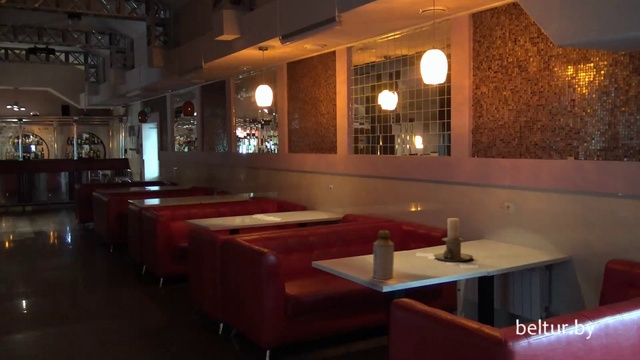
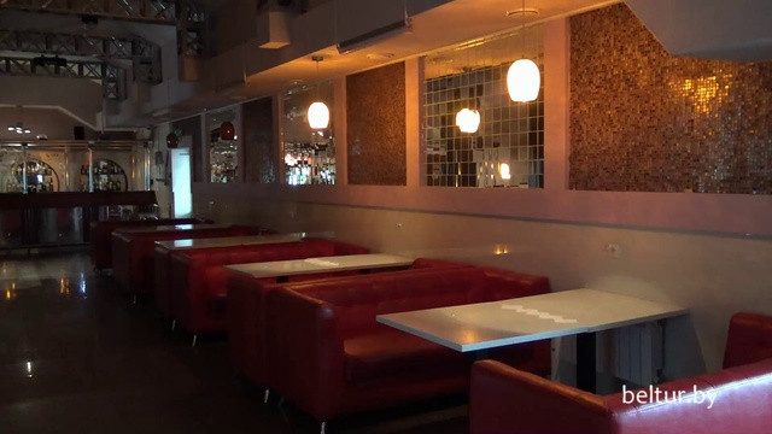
- candle holder (453, 238)
- bottle (383, 254)
